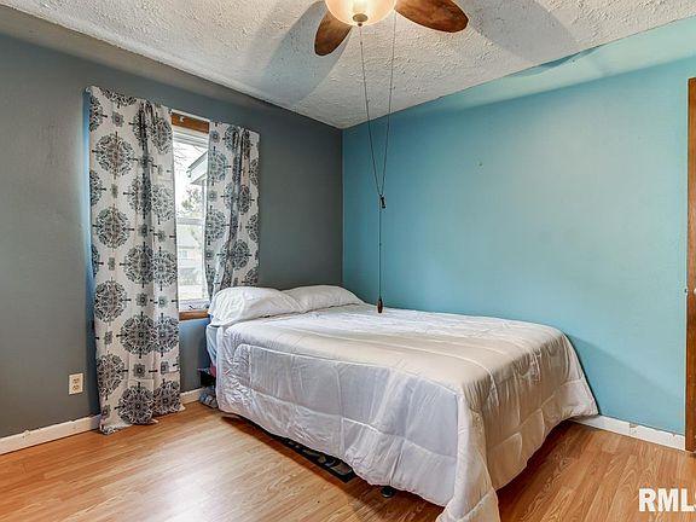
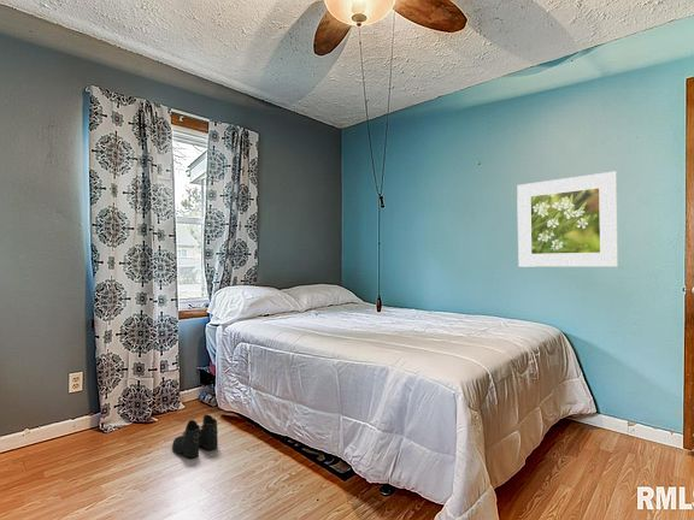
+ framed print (563, 223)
+ boots (195, 431)
